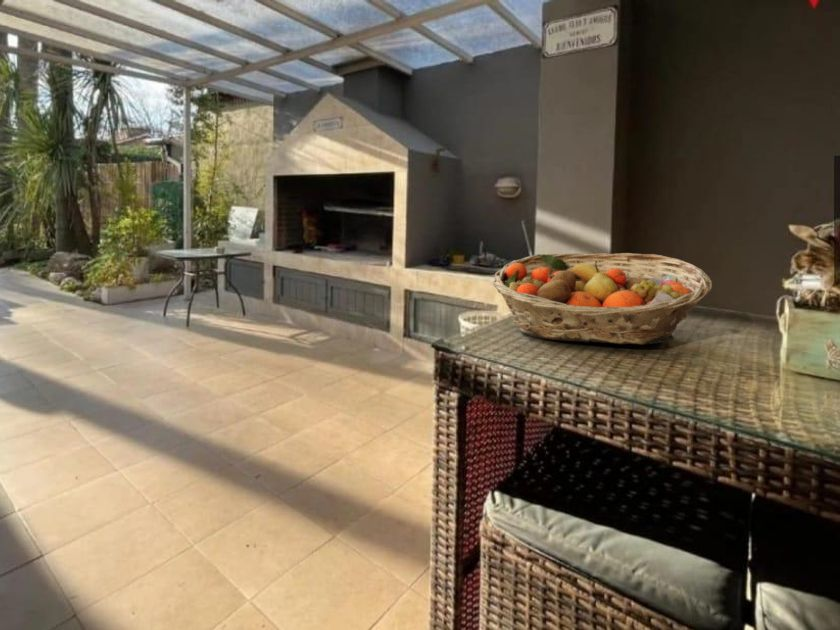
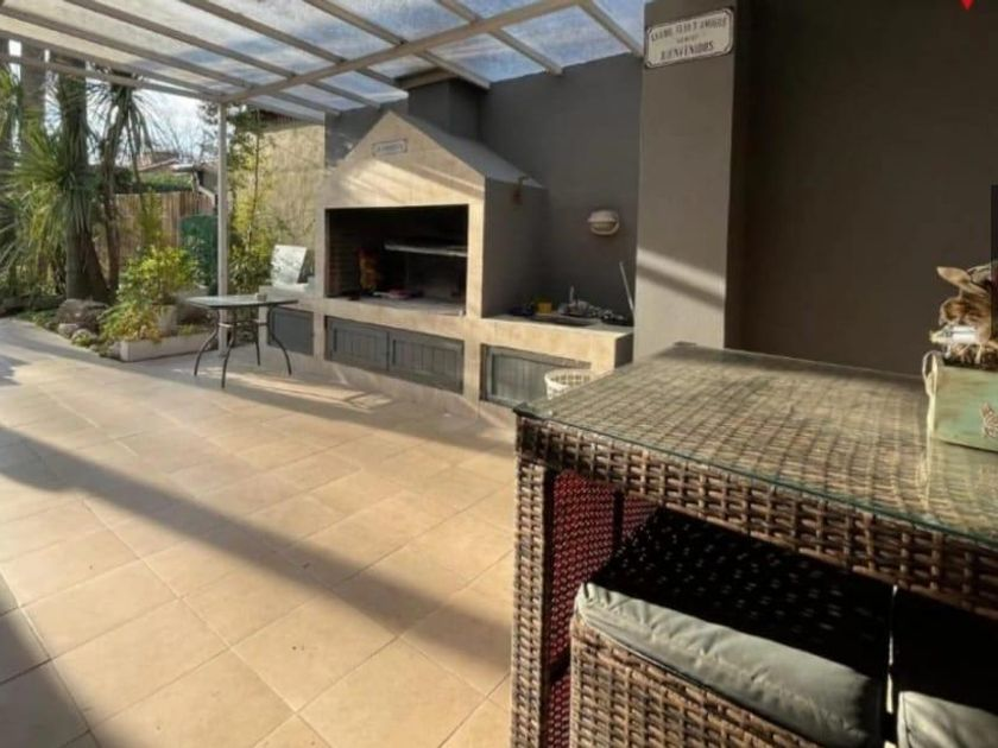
- fruit basket (593, 292)
